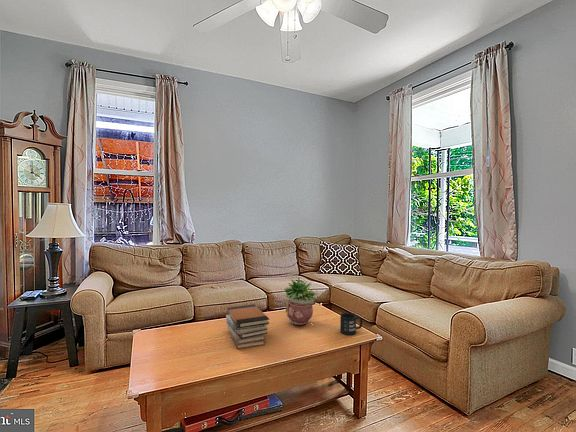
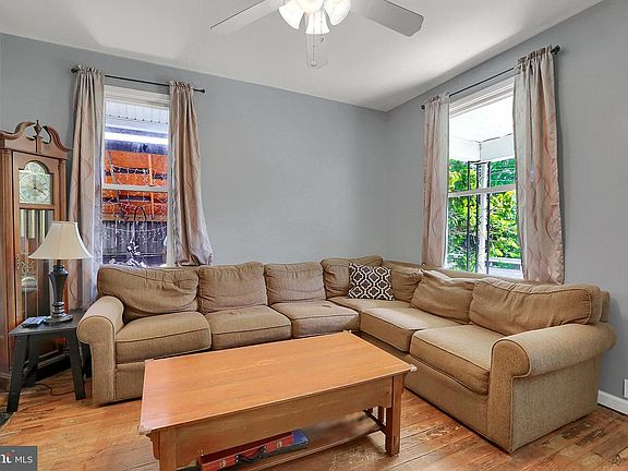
- book stack (246, 324)
- mug (351, 323)
- potted plant (301, 300)
